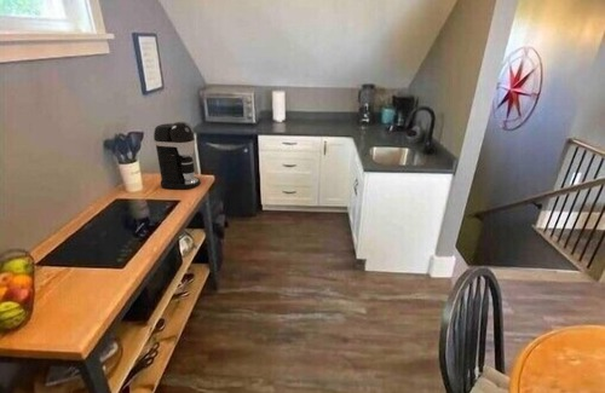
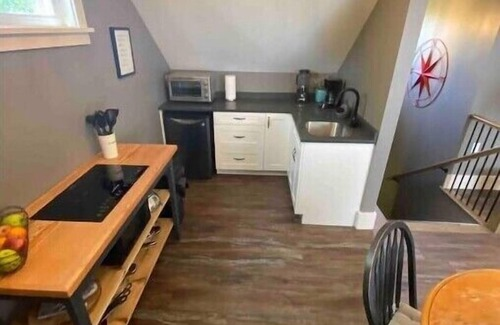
- coffee maker (177, 154)
